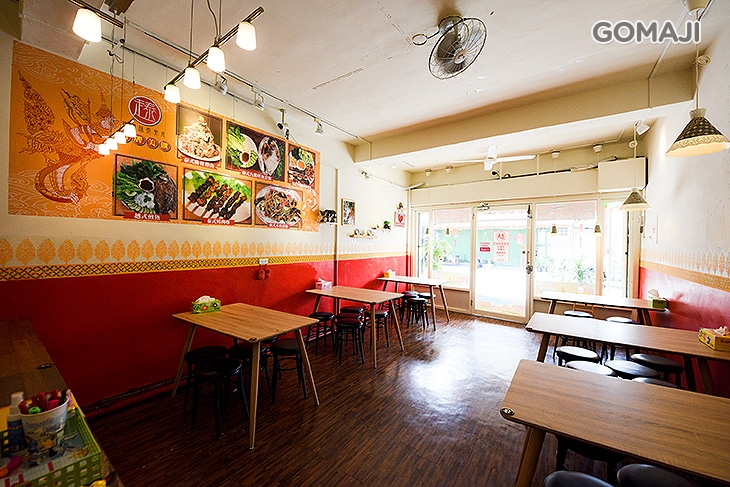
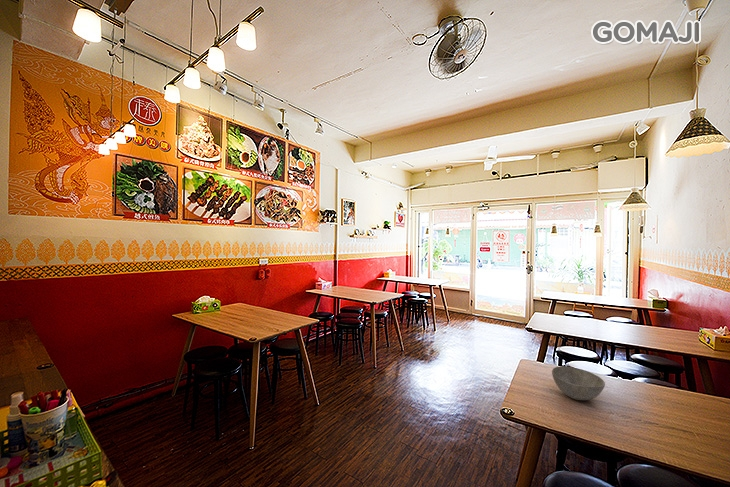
+ bowl (576, 385)
